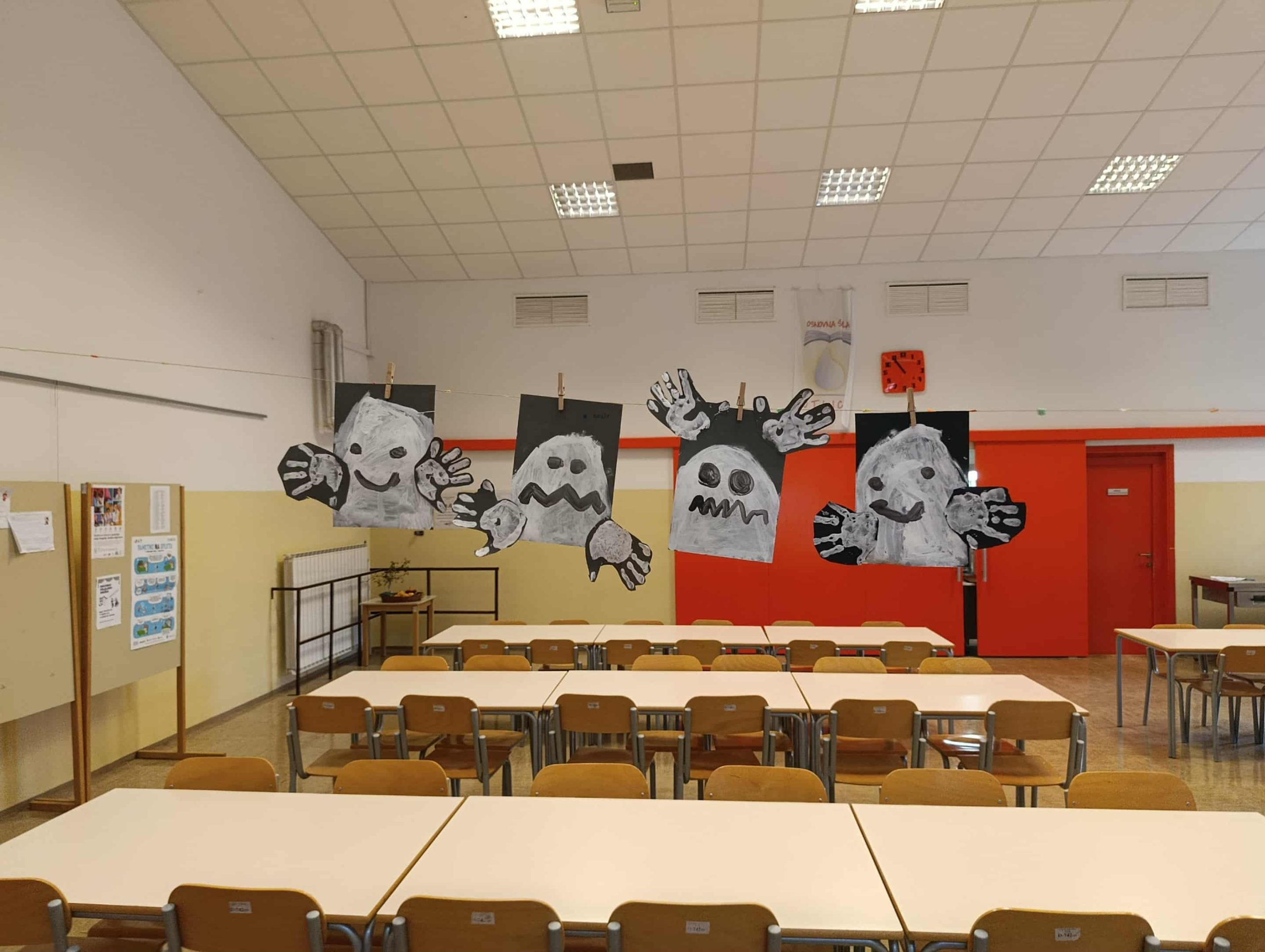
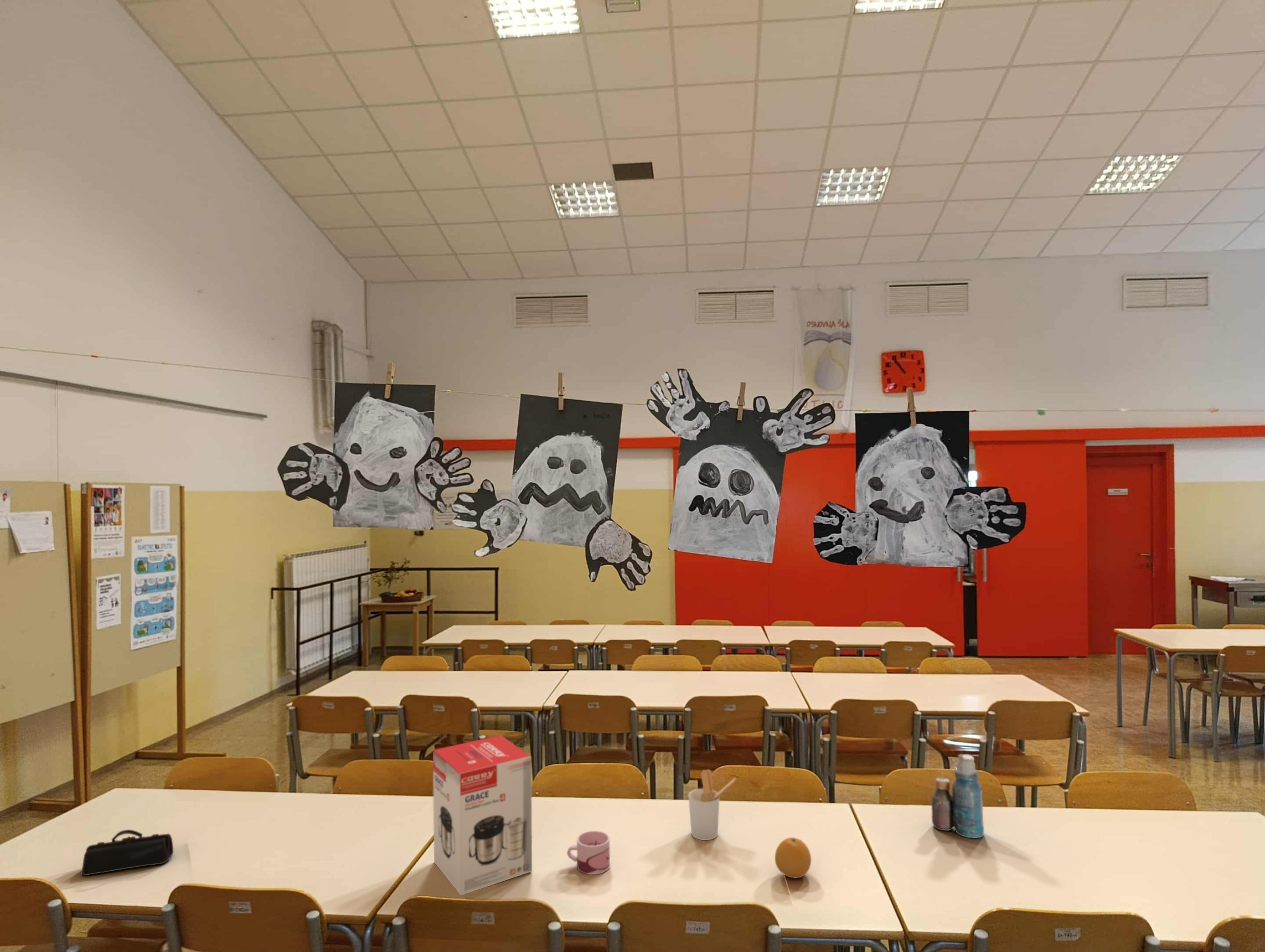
+ mug (589, 852)
+ fruit (793, 857)
+ bottle (957, 792)
+ lunch box (482, 810)
+ utensil holder (712, 805)
+ pencil case (128, 846)
